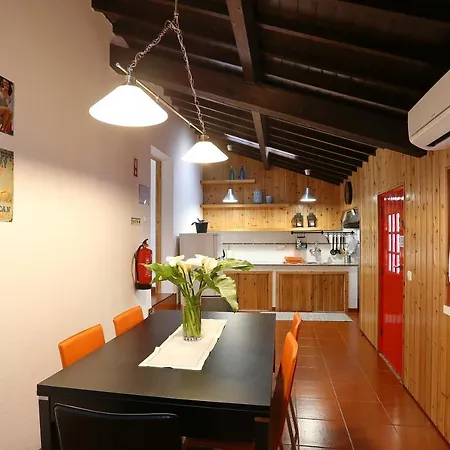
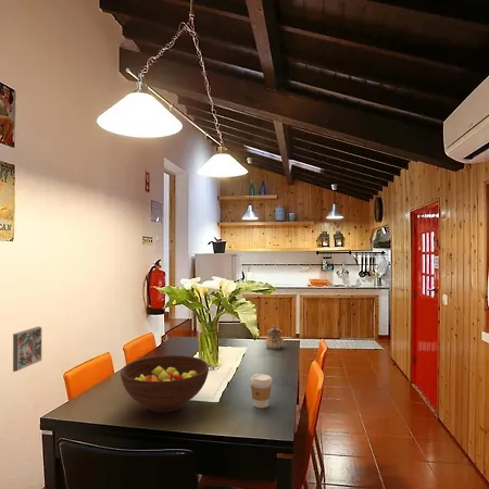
+ decorative tile (28, 348)
+ teapot (274, 336)
+ coffee cup (261, 390)
+ fruit bowl (165, 387)
